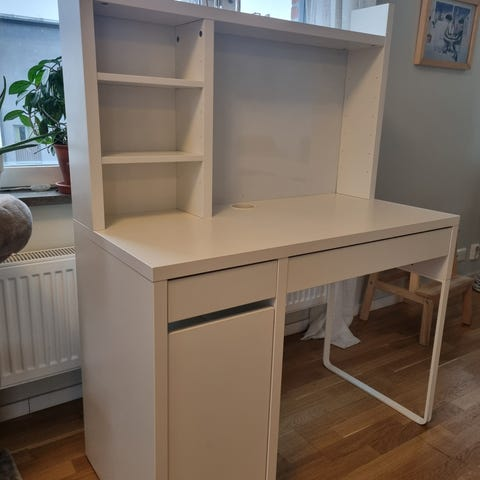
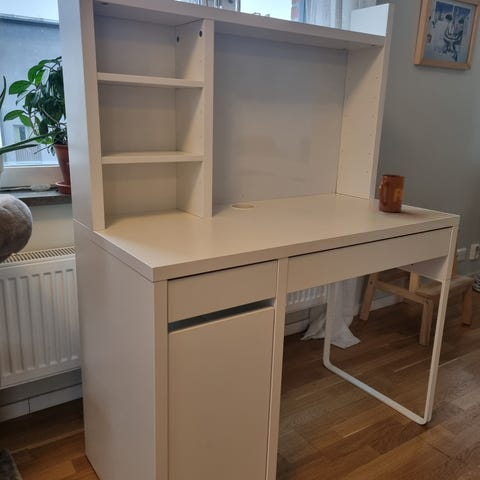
+ mug (388, 193)
